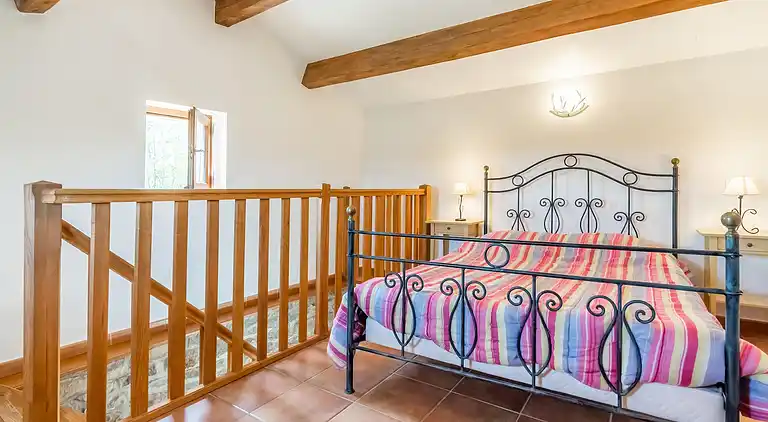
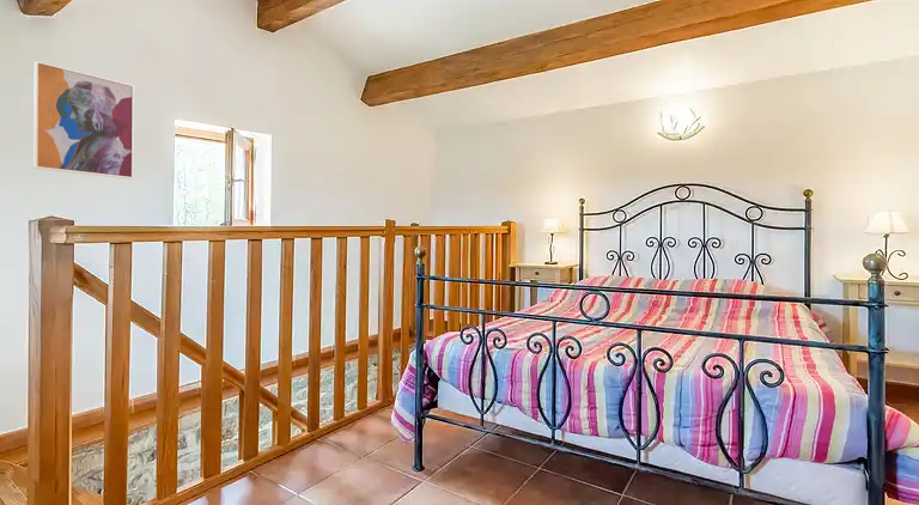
+ wall art (86, 123)
